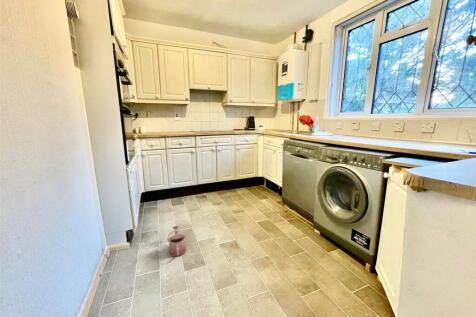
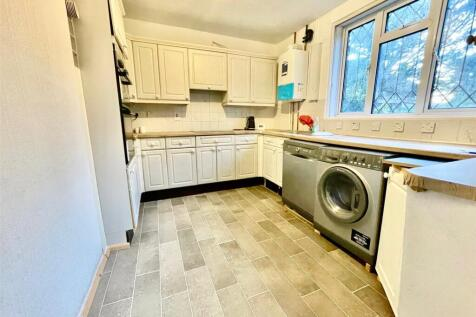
- watering can (176, 239)
